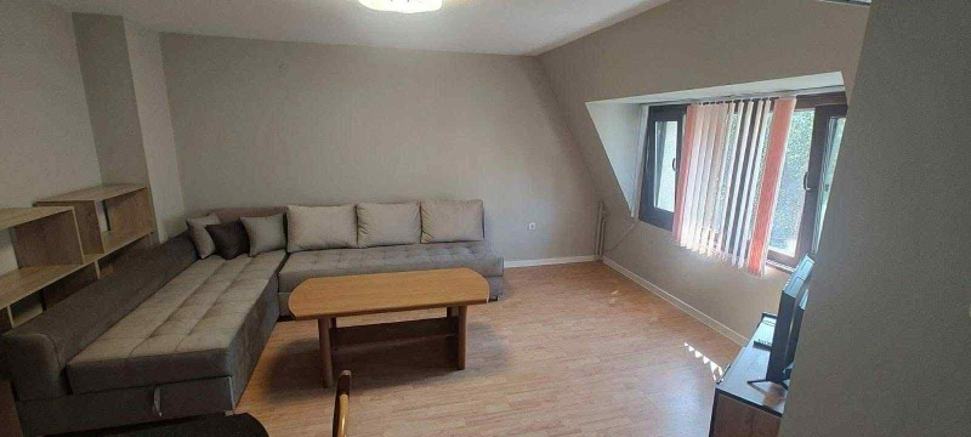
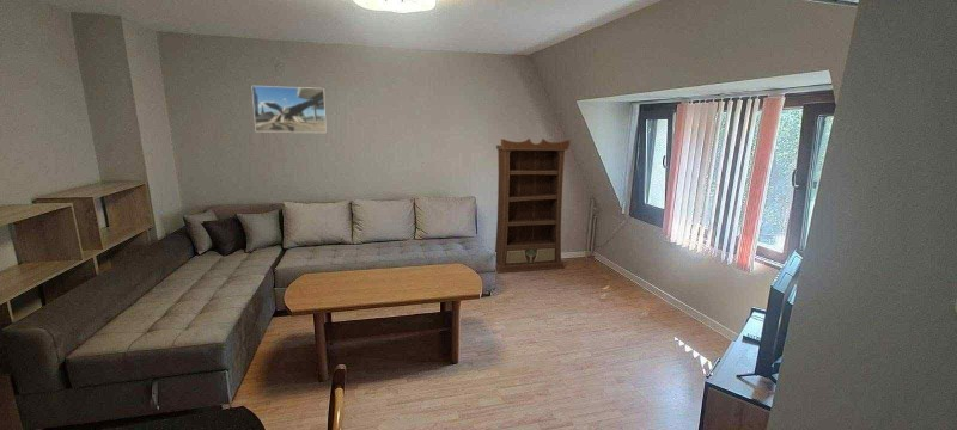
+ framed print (289, 110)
+ bookcase (529, 203)
